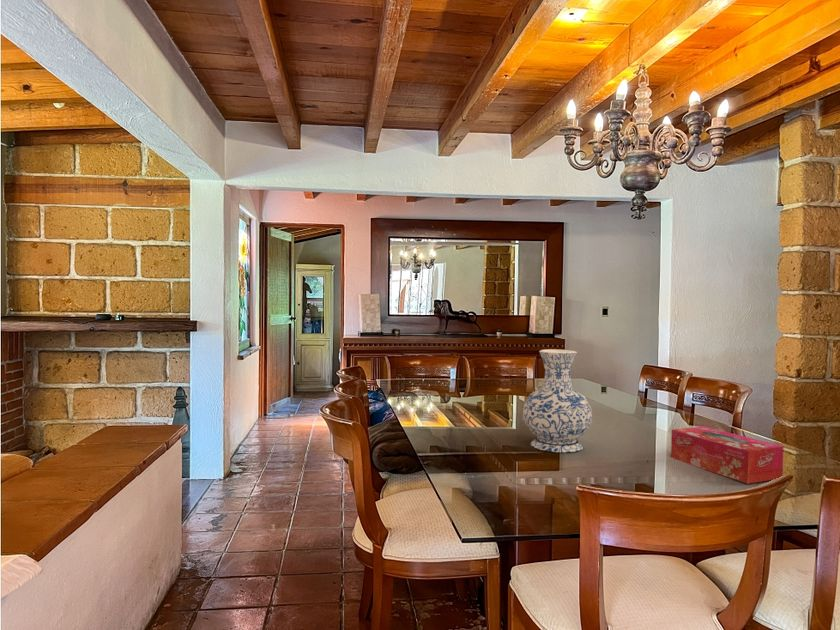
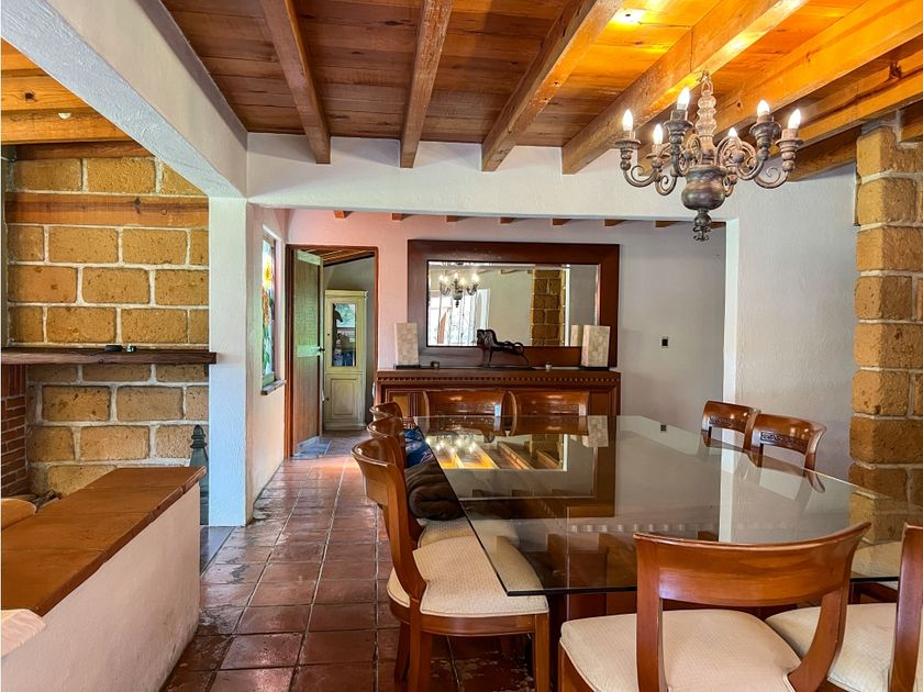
- vase (557, 398)
- tissue box (723, 452)
